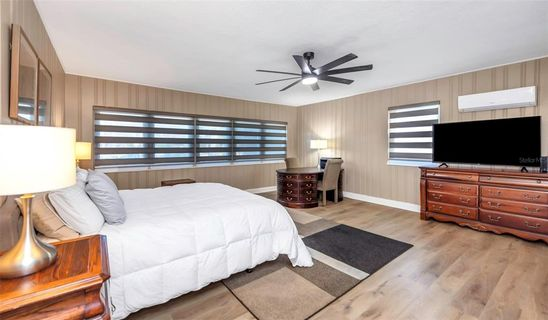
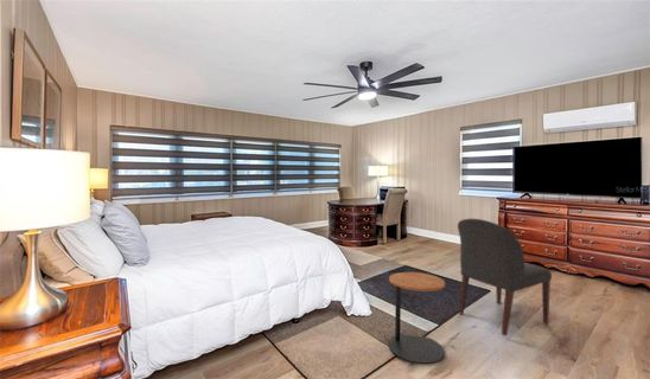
+ chair (499, 268)
+ side table (400, 313)
